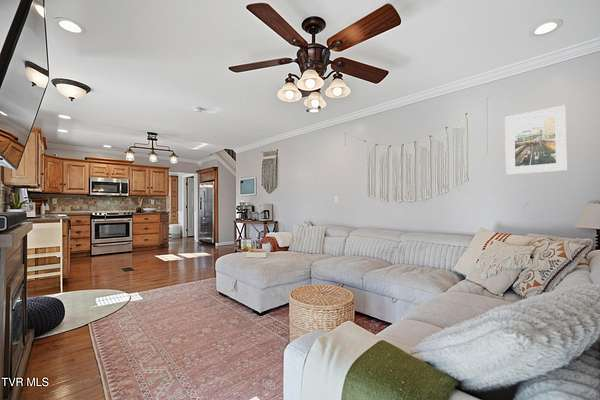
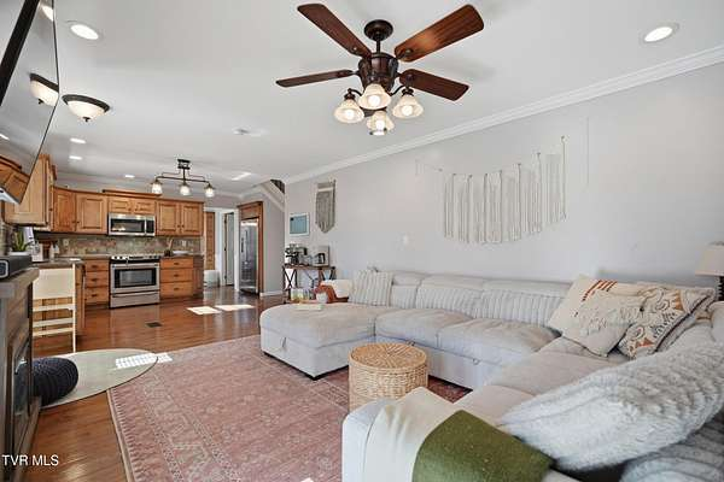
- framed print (534, 142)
